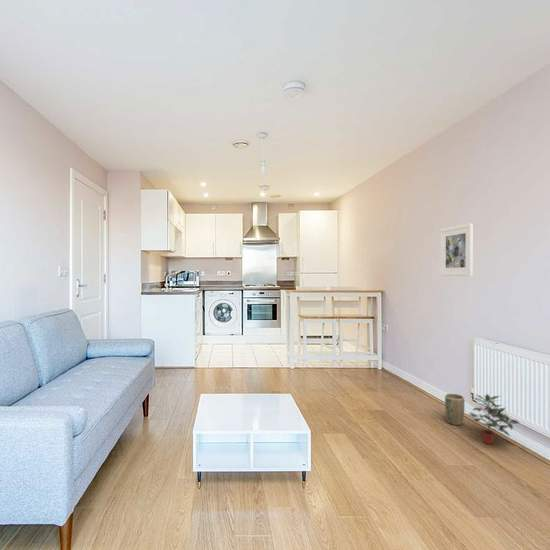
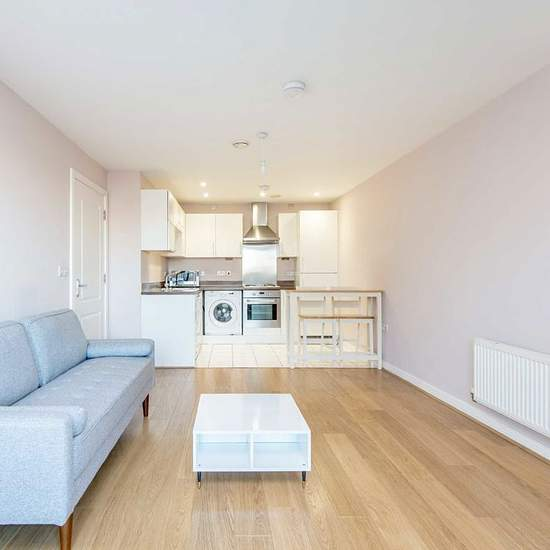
- plant pot (454, 409)
- potted plant (496, 420)
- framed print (455, 251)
